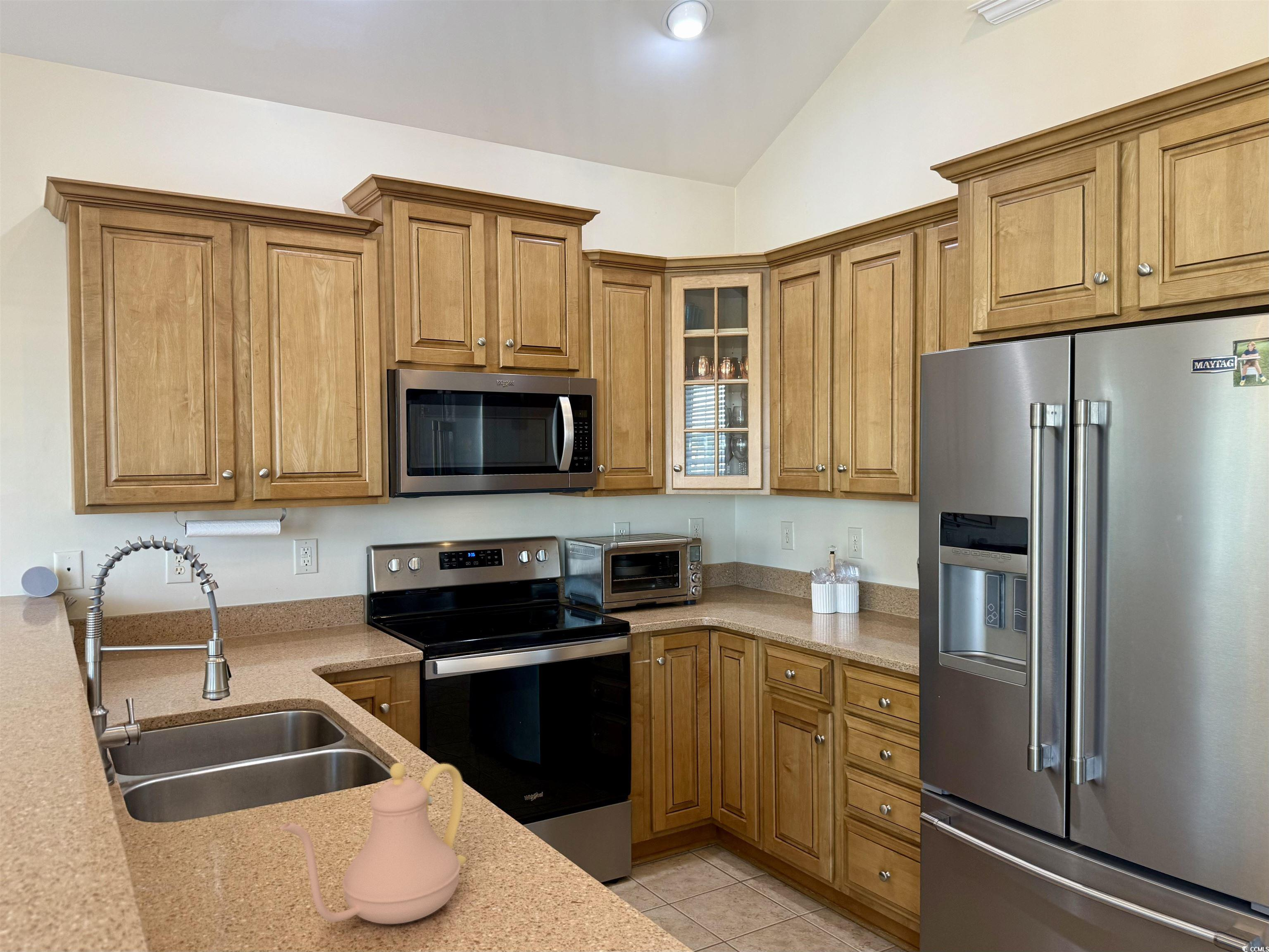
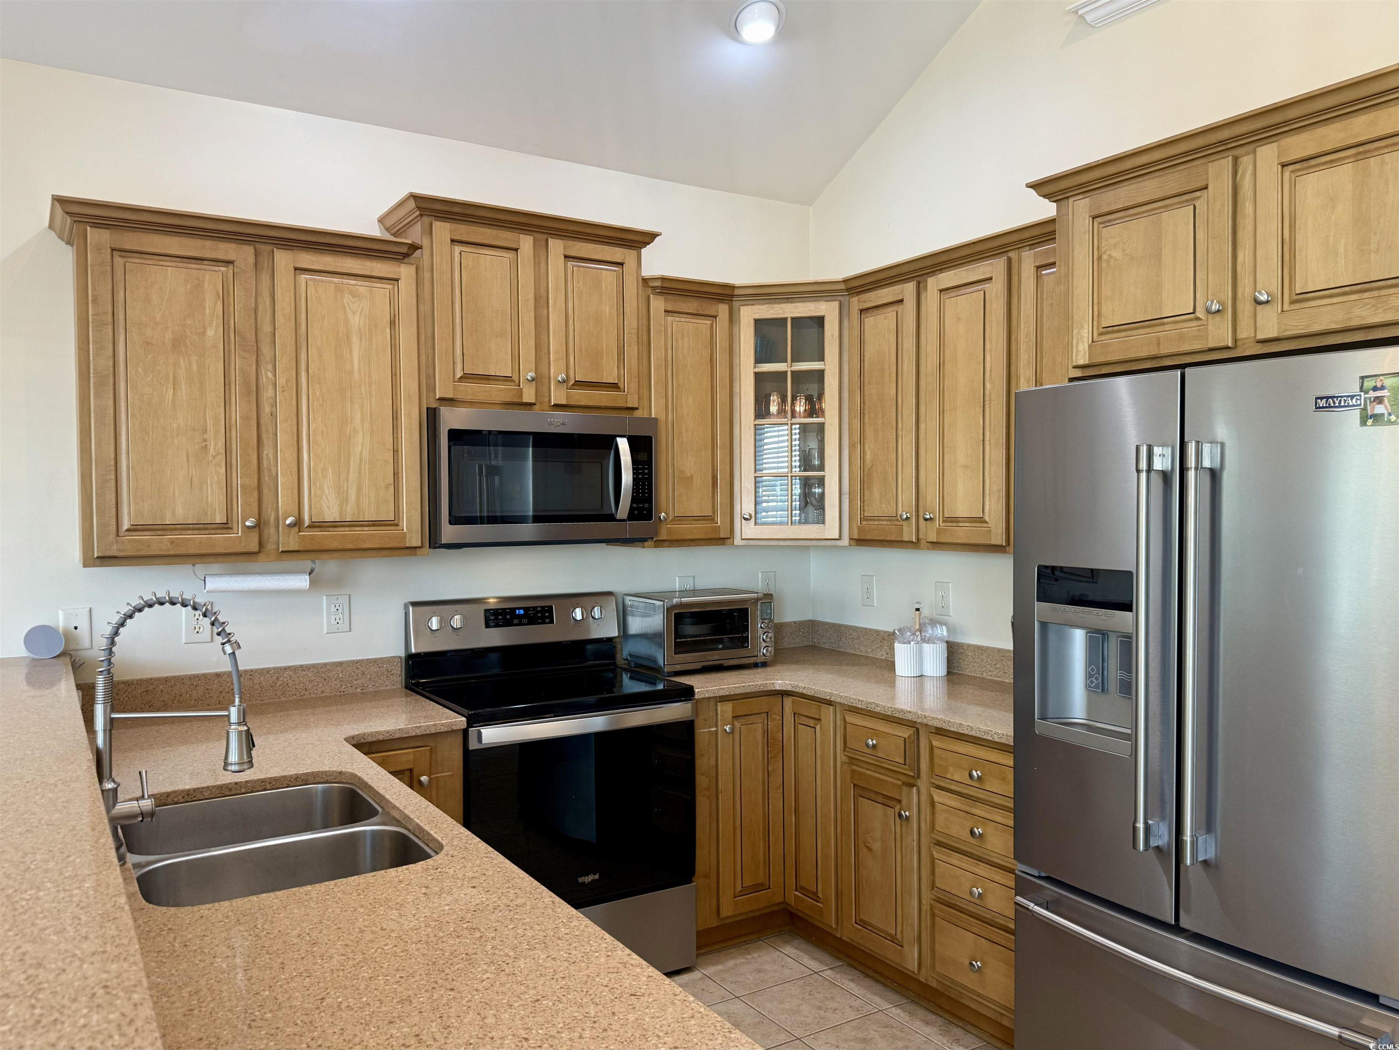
- teapot (381, 844)
